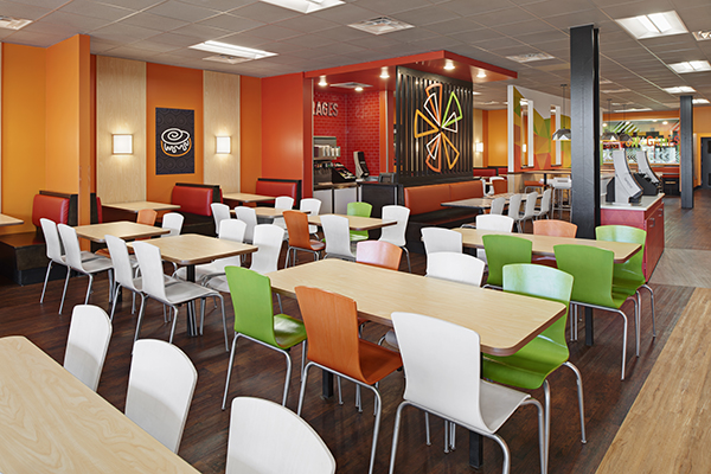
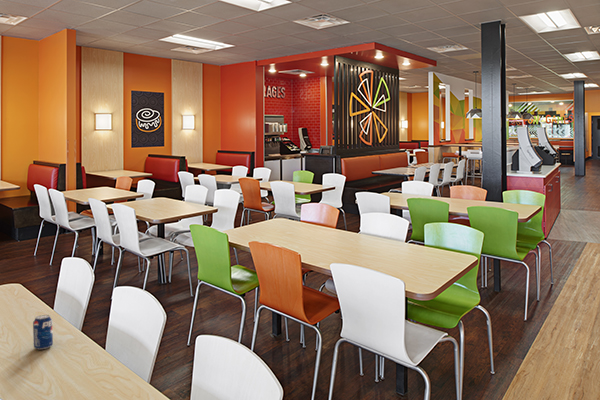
+ beverage can (43, 332)
